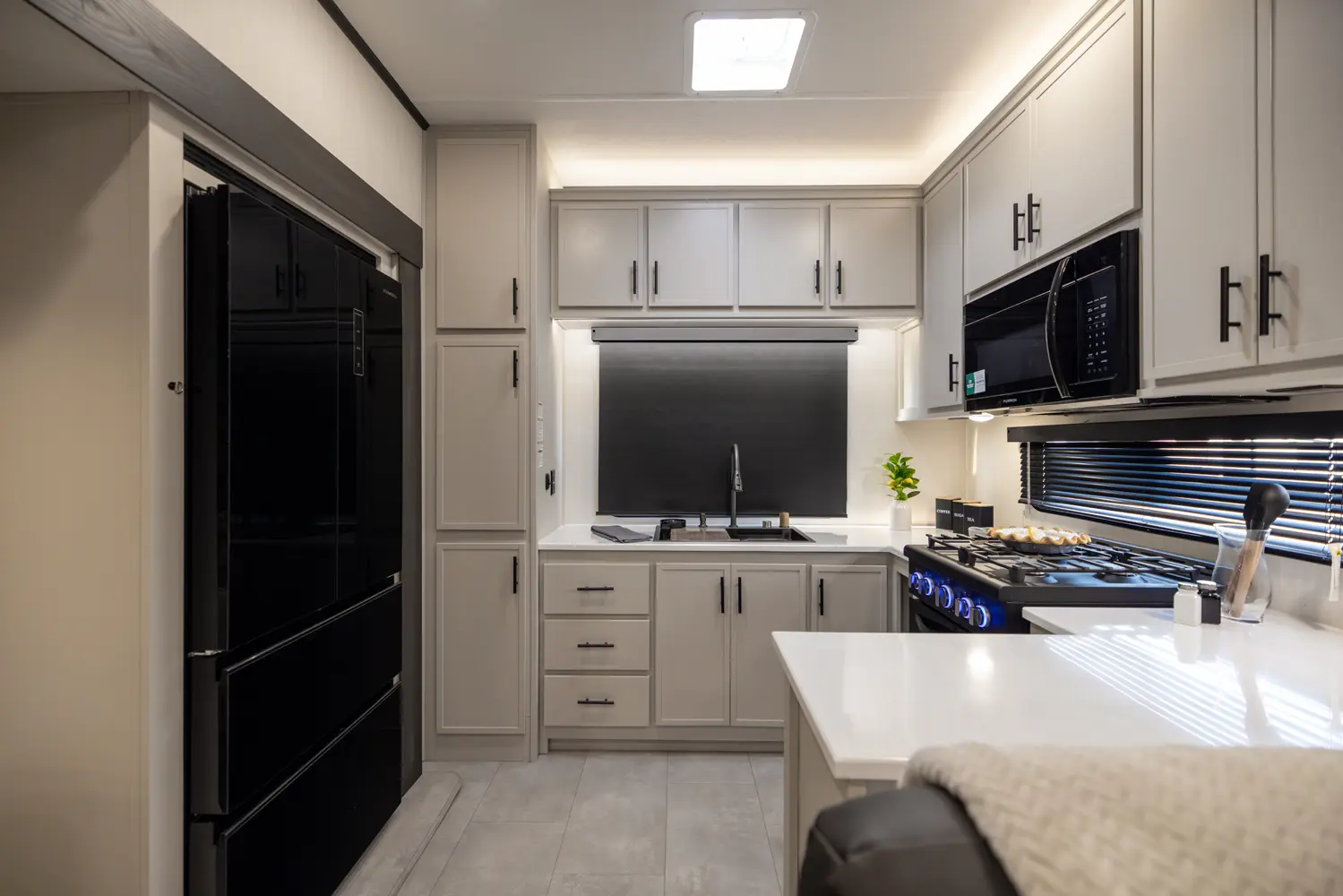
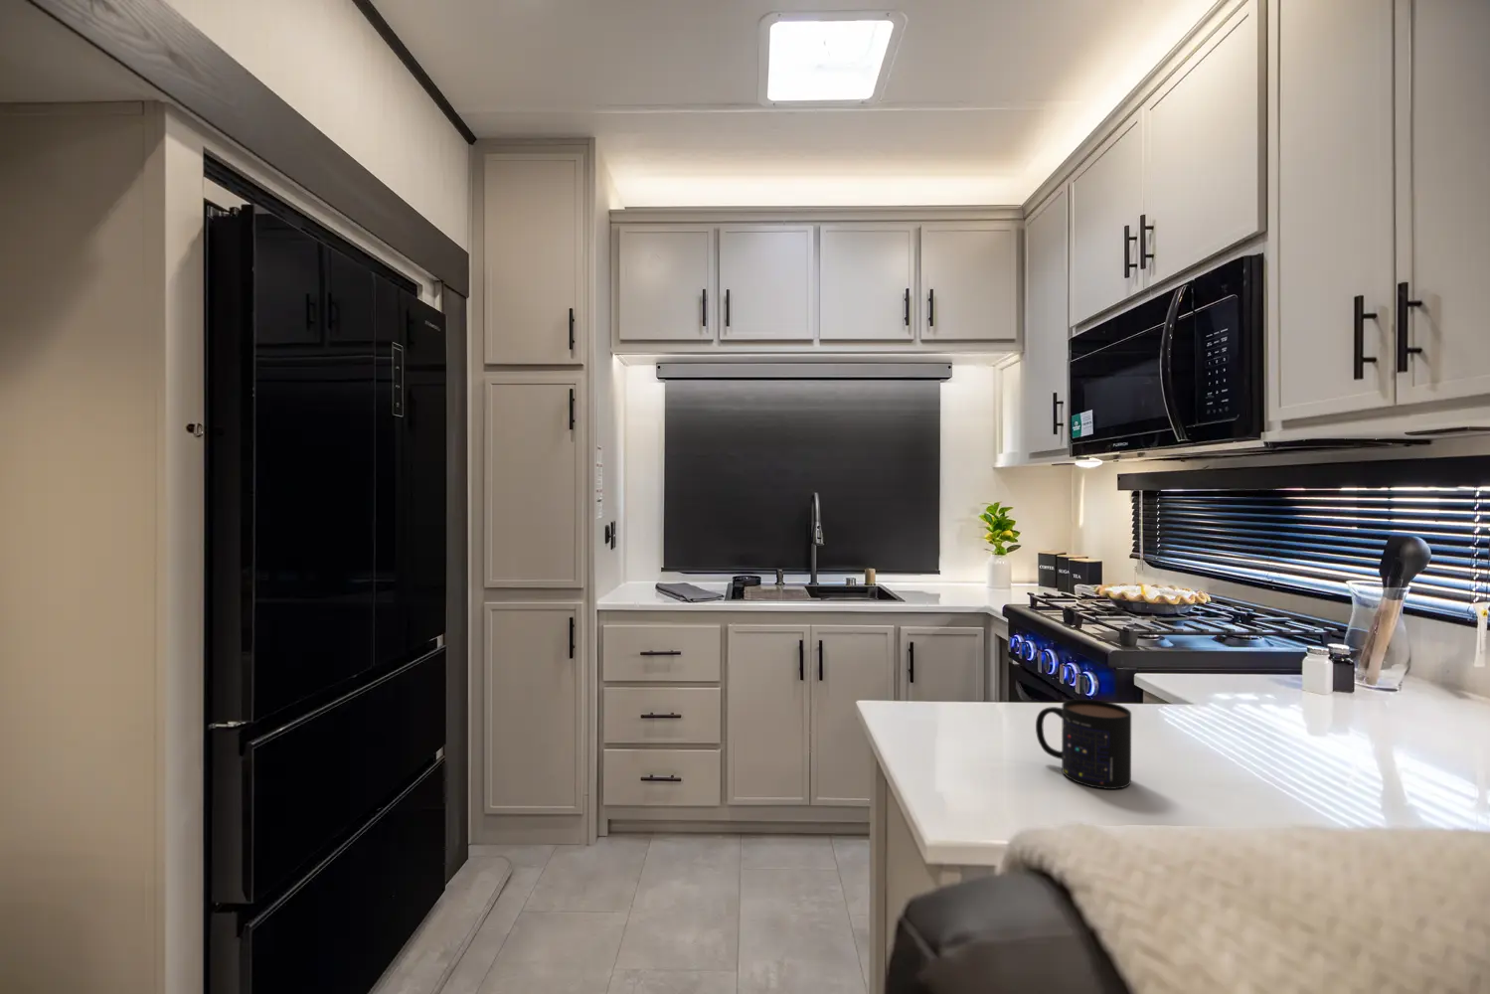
+ mug (1080, 738)
